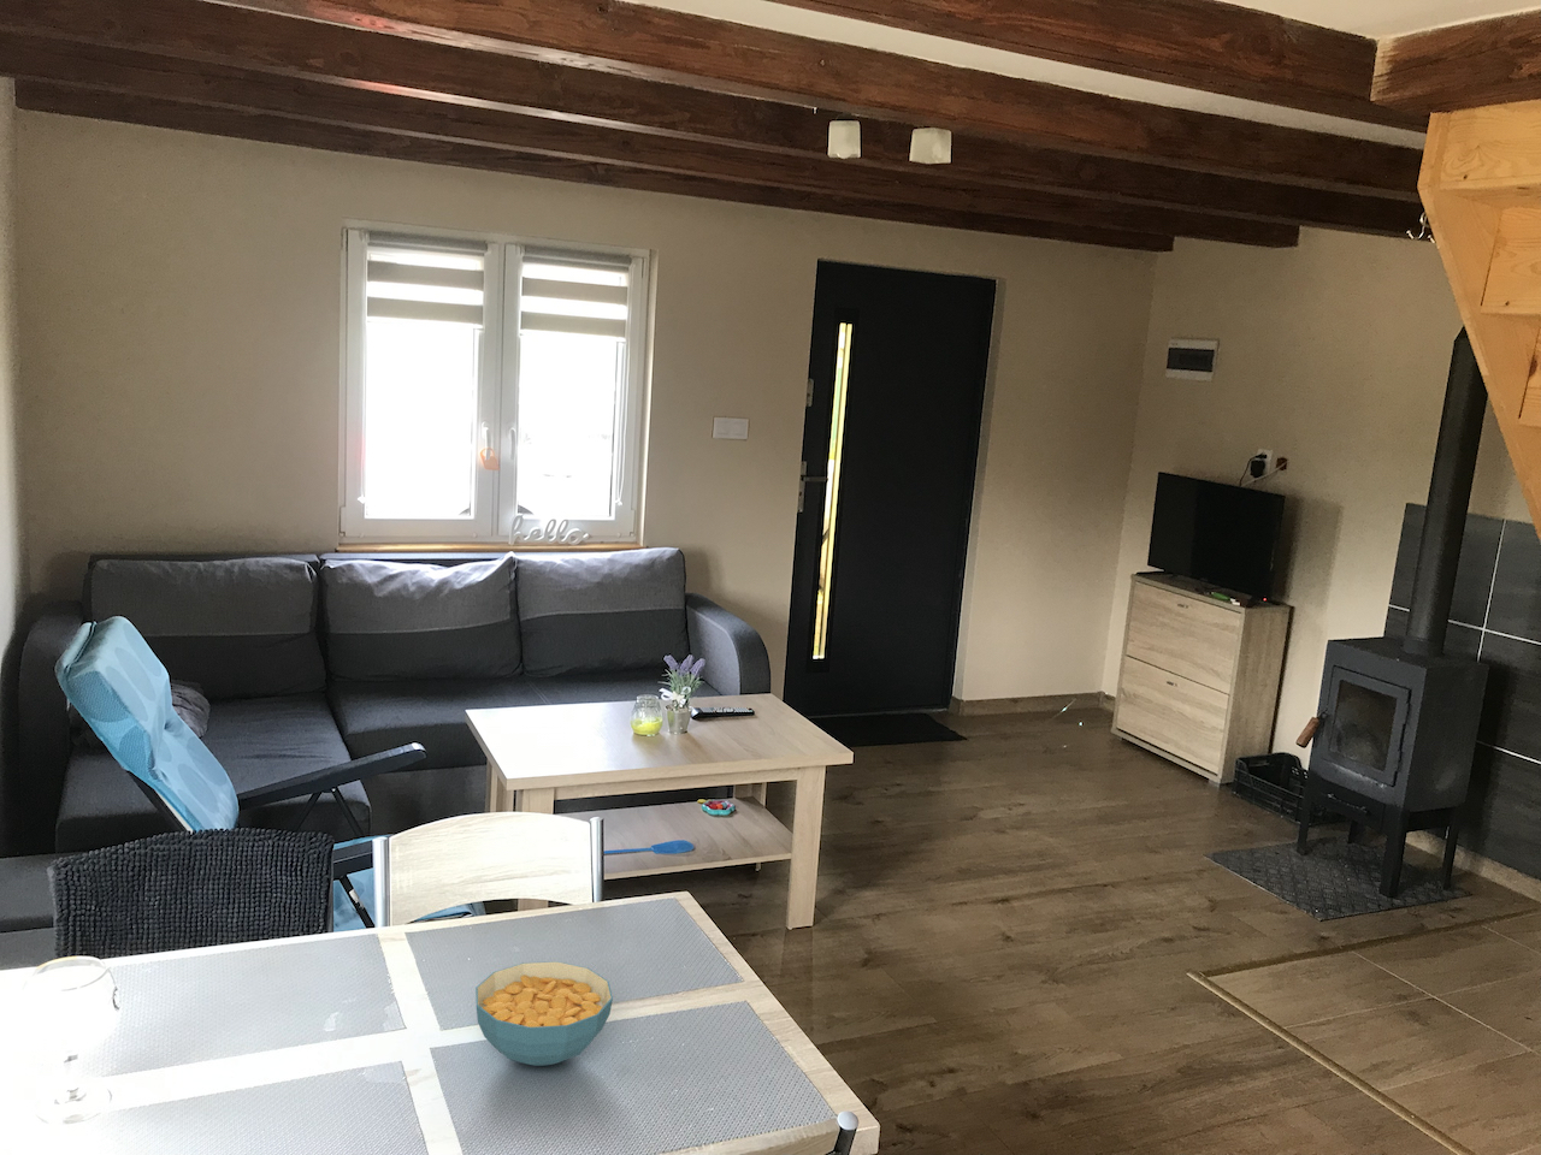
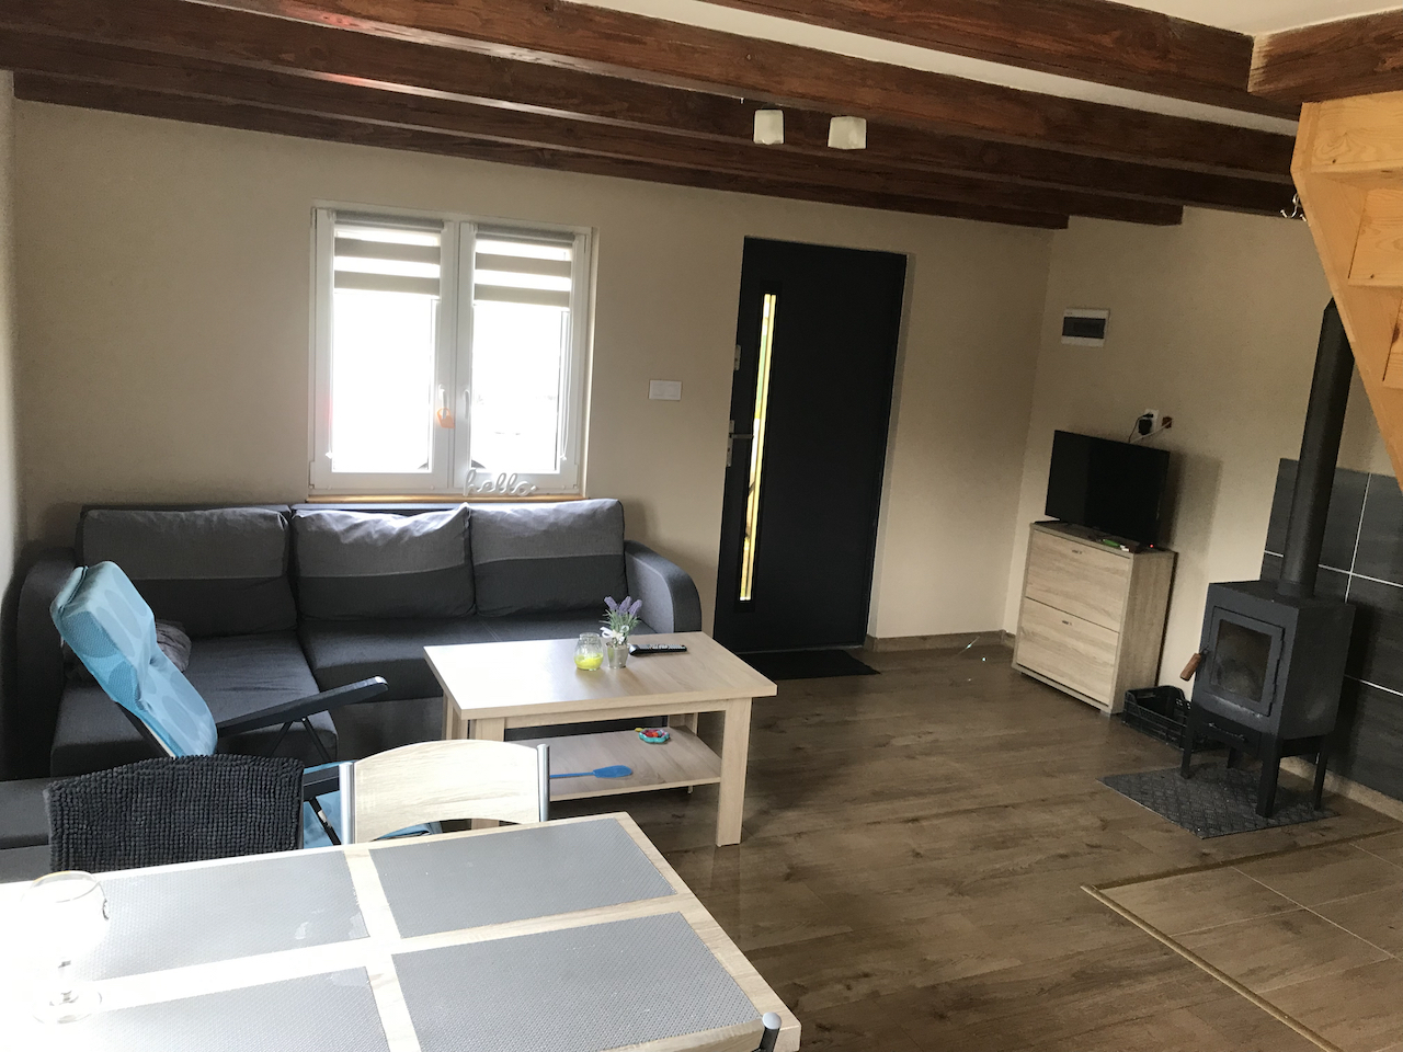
- cereal bowl (541, 1024)
